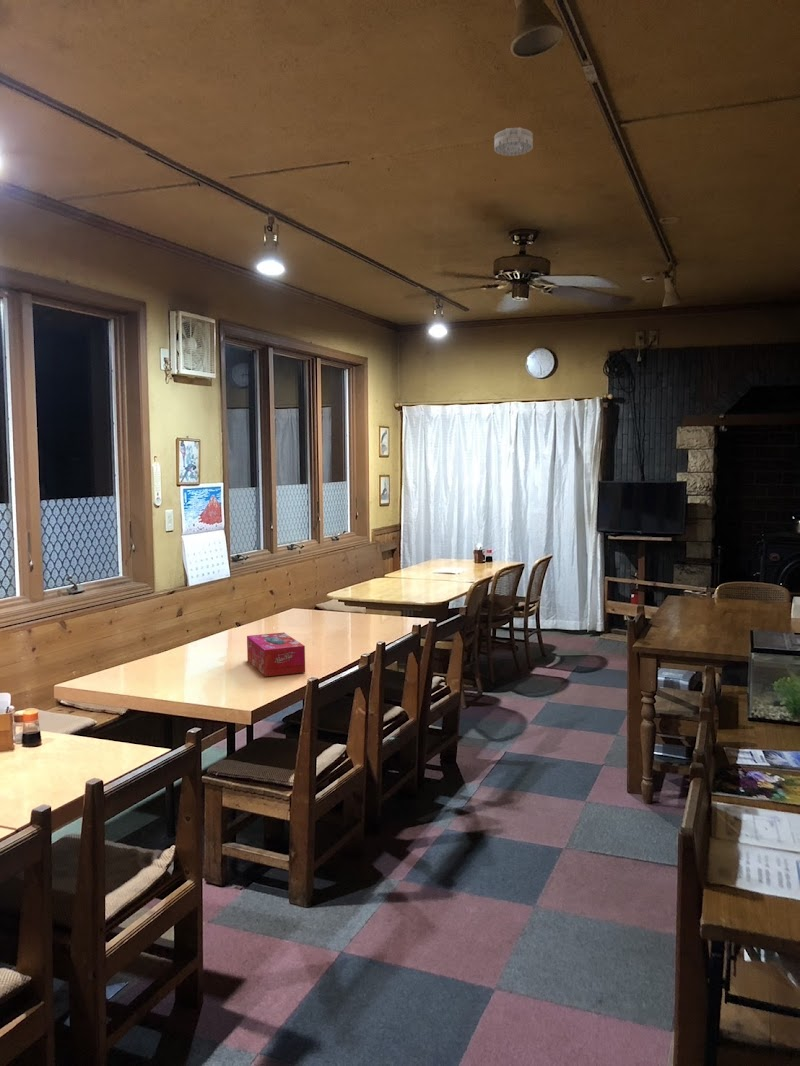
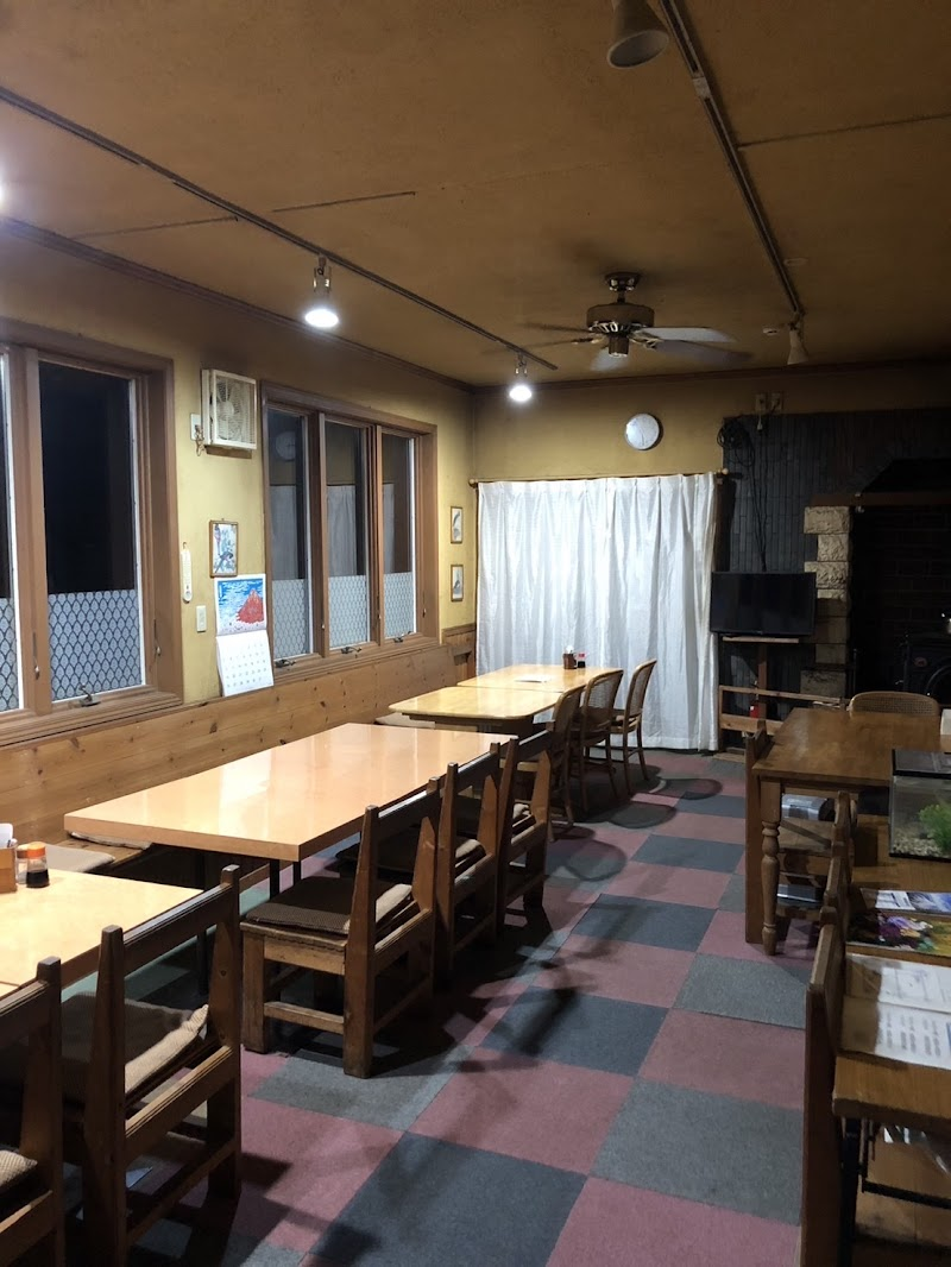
- tissue box (275, 653)
- smoke detector (513, 141)
